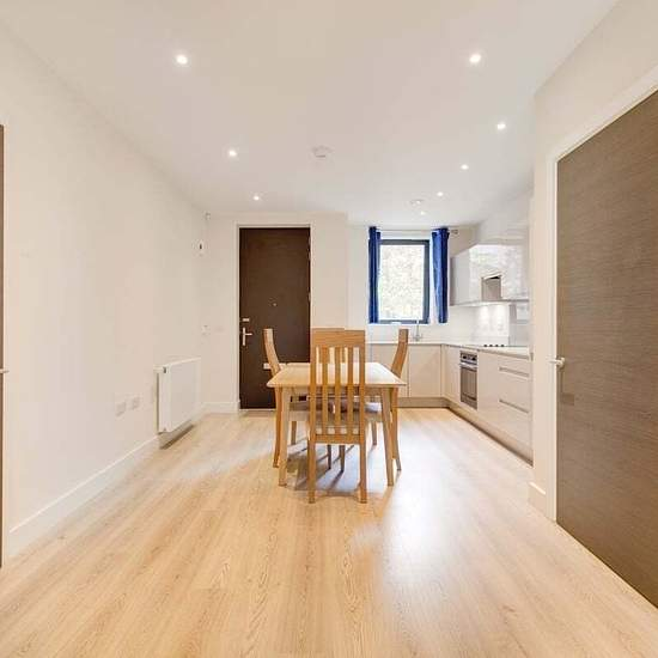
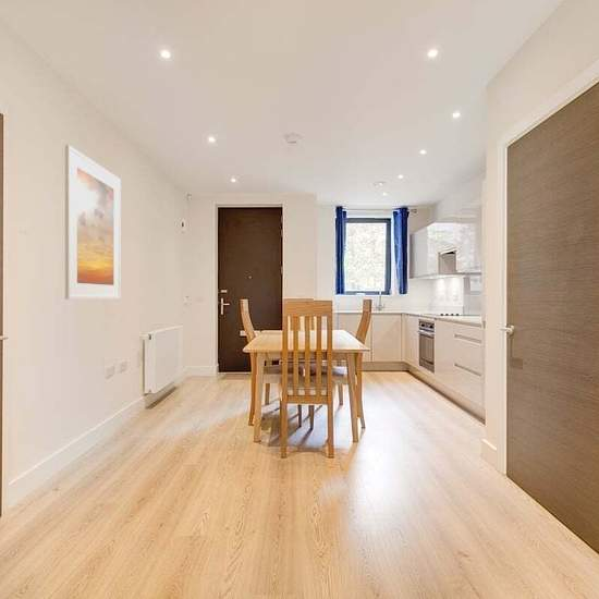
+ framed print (96, 231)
